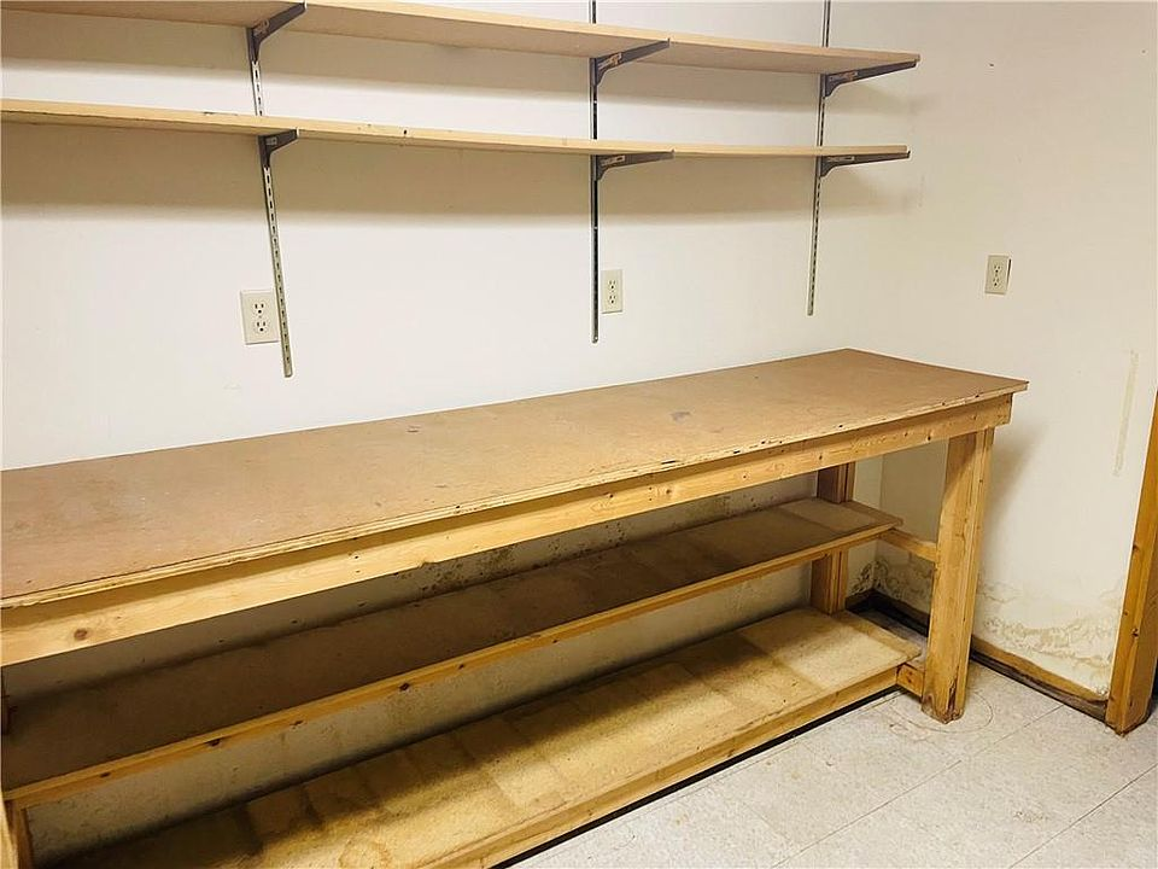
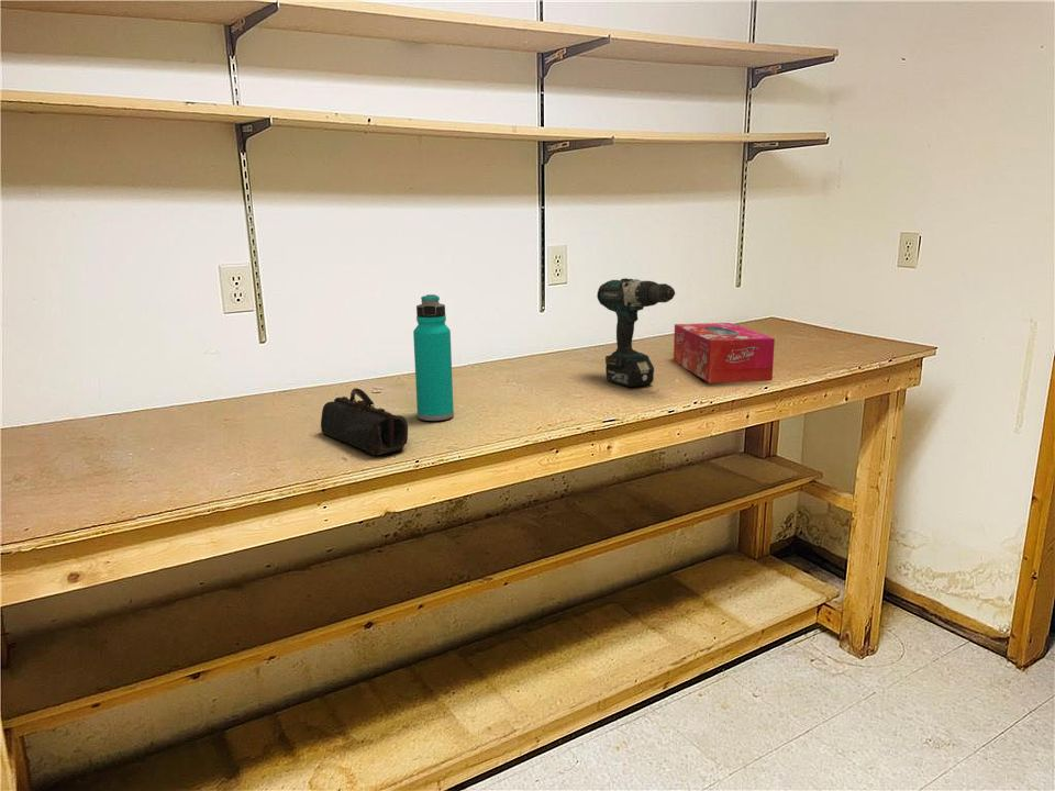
+ tissue box (720, 350)
+ power drill (633, 331)
+ water bottle (433, 356)
+ pencil case (362, 414)
